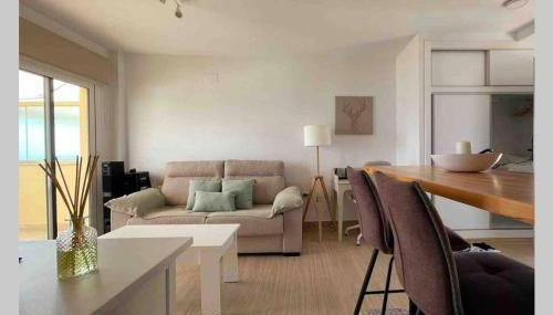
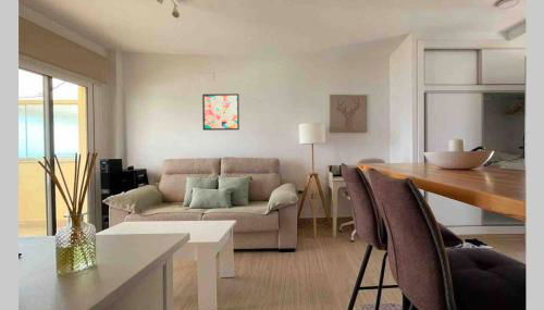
+ wall art (221, 112)
